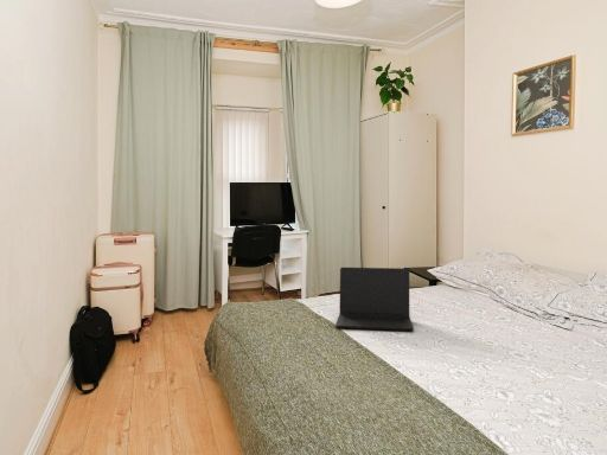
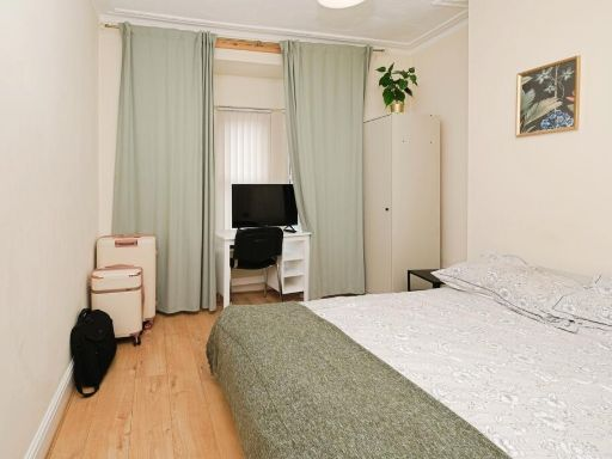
- laptop (373, 296)
